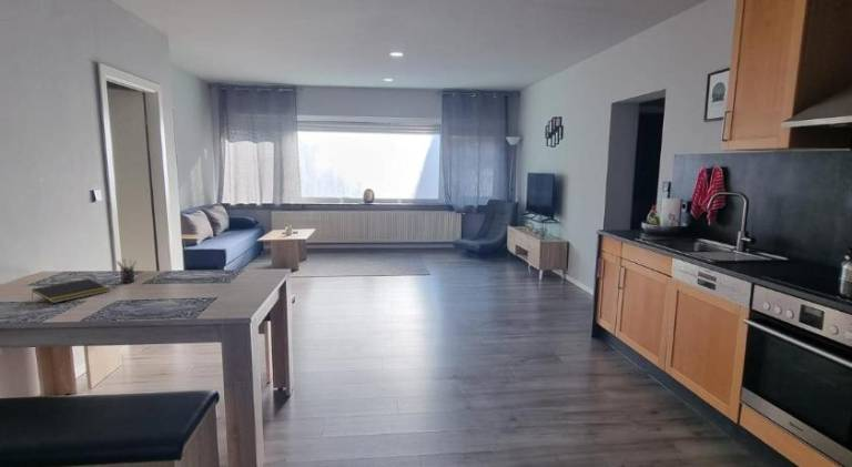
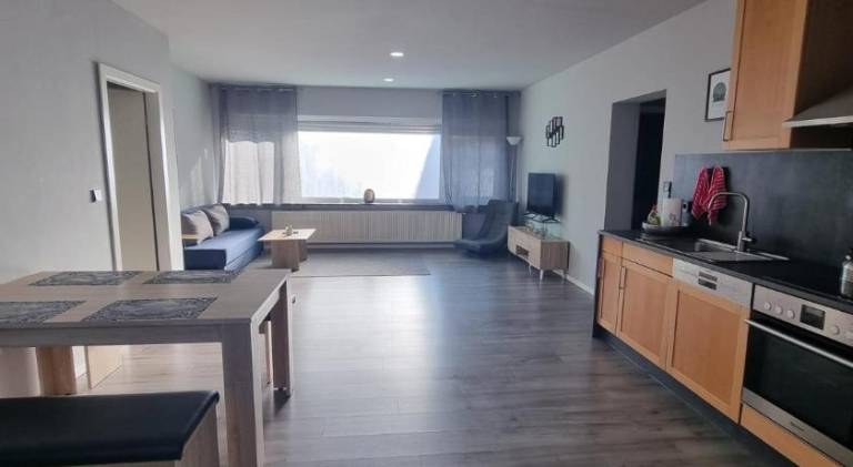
- notepad (72, 290)
- pen holder (128, 270)
